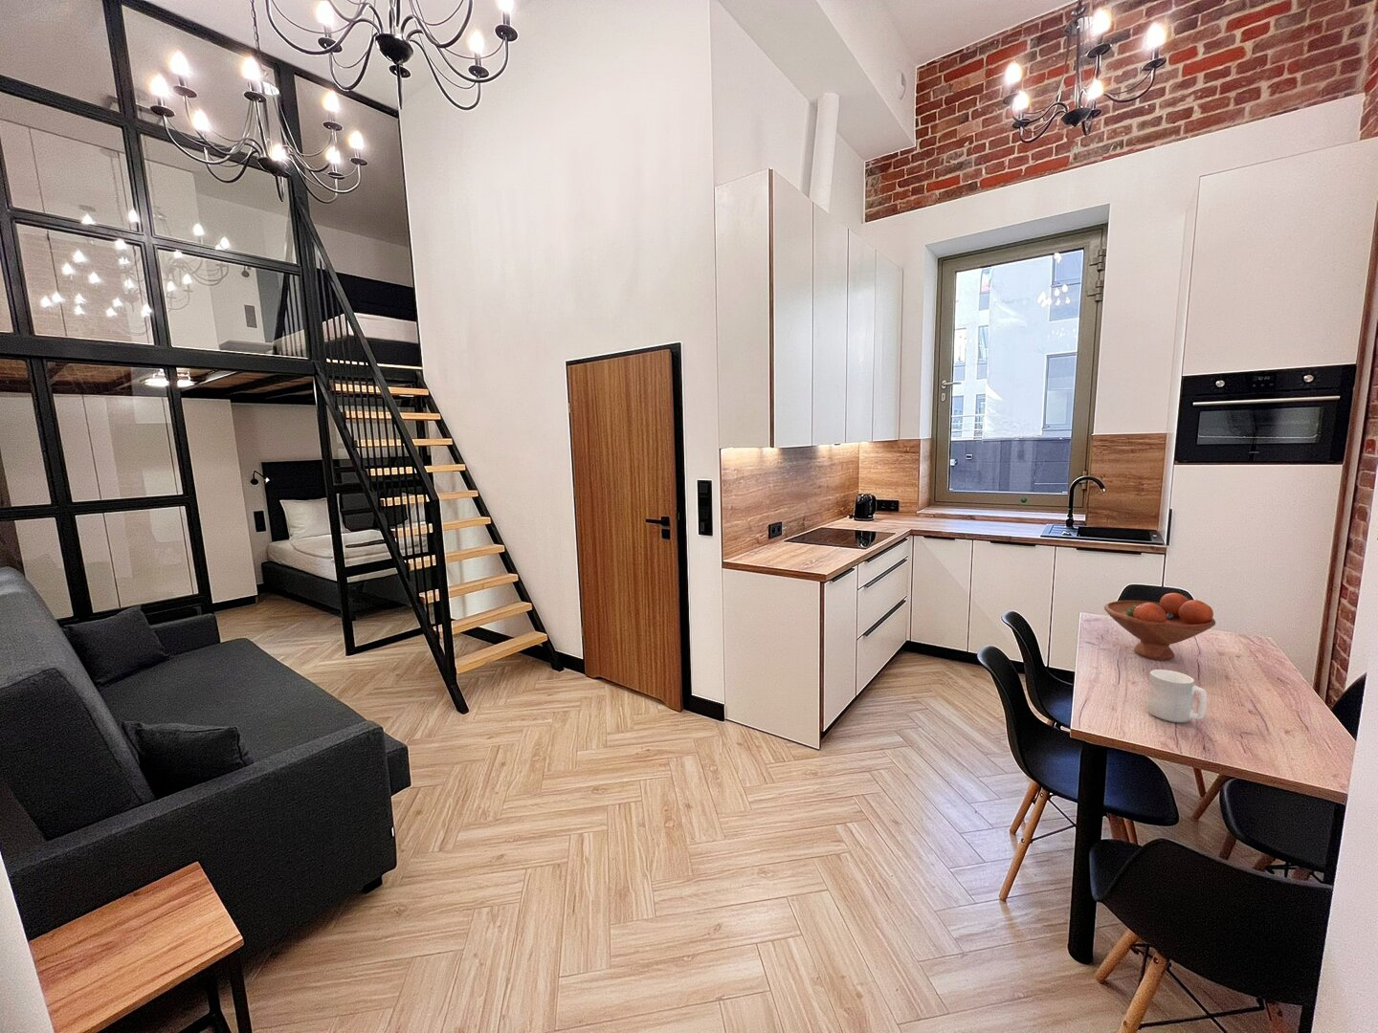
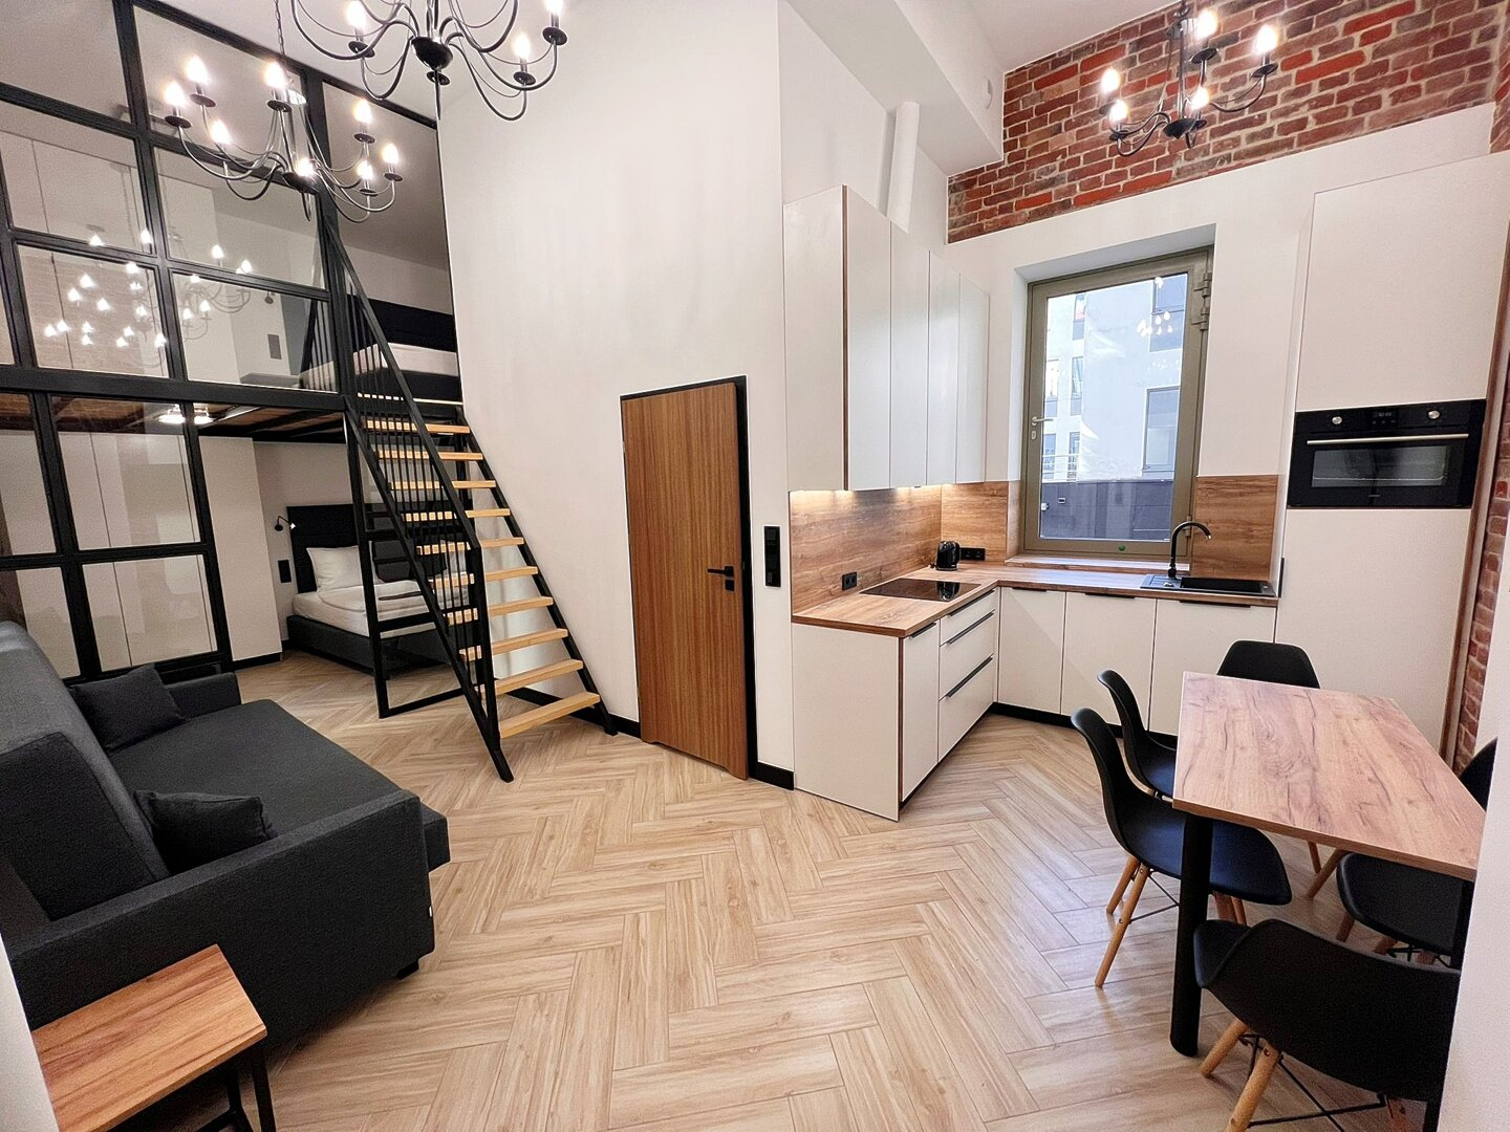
- mug (1175, 697)
- fruit bowl (1156, 625)
